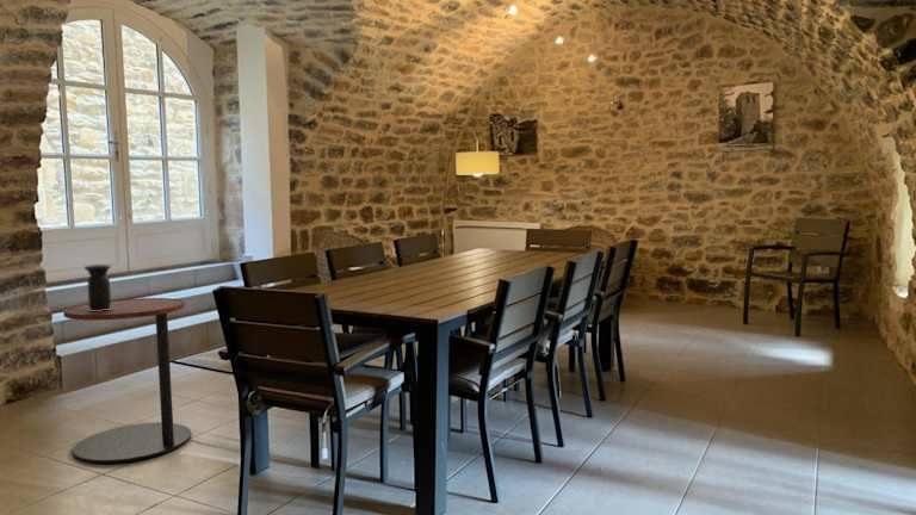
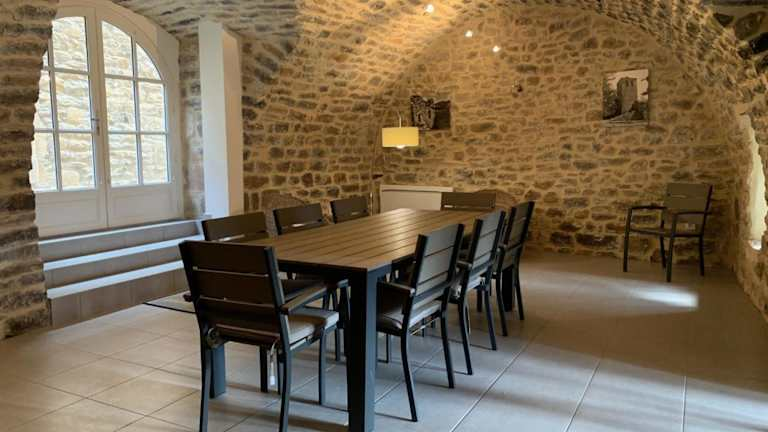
- side table (159, 374)
- vase (98, 286)
